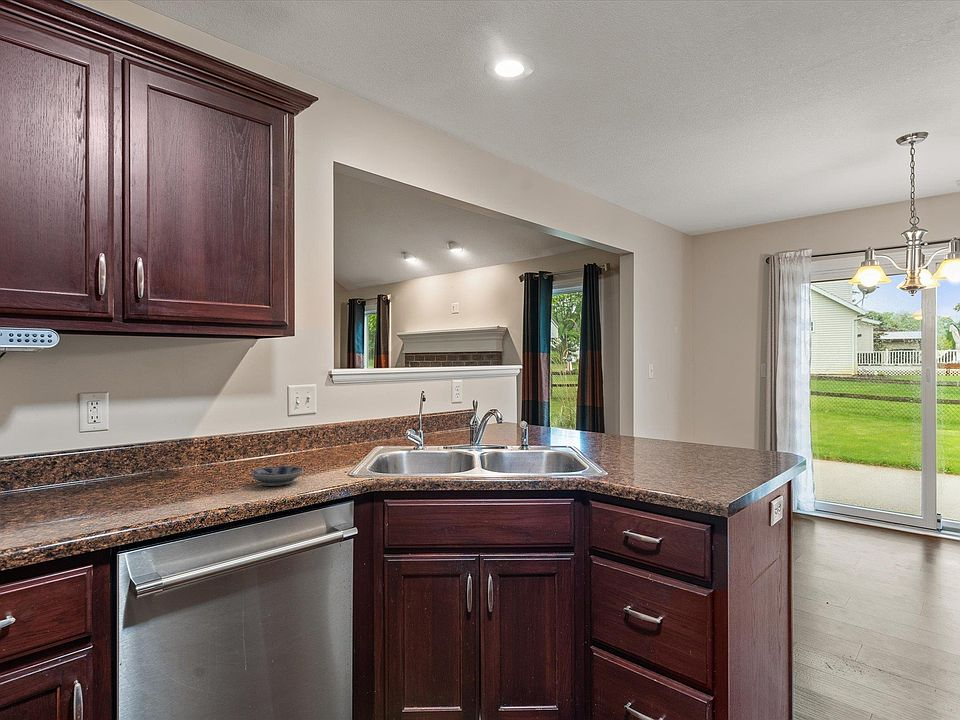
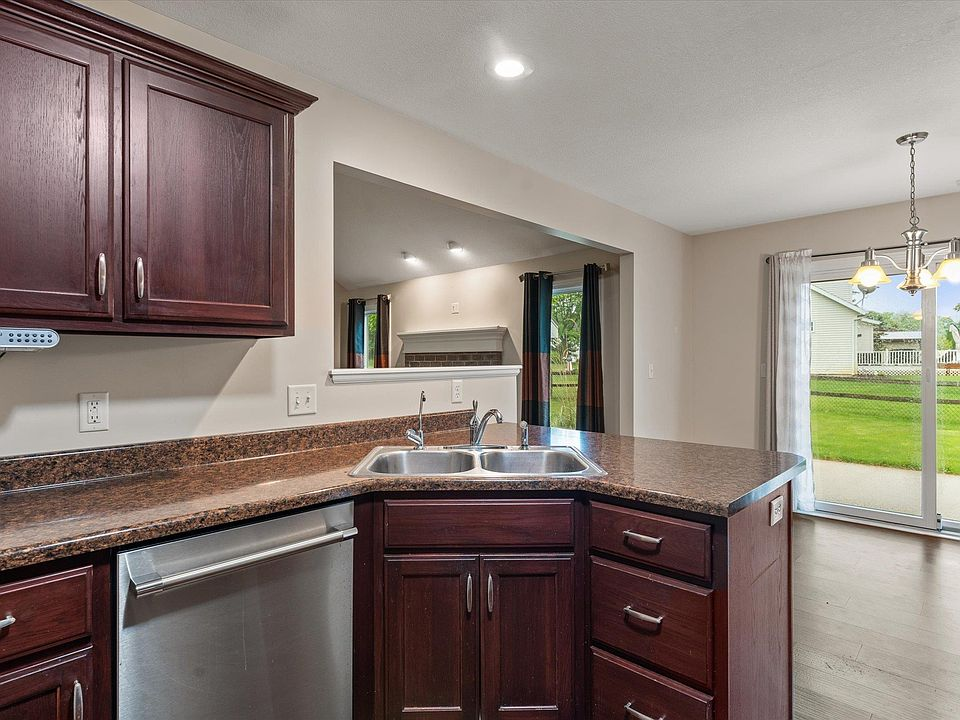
- bowl (277, 476)
